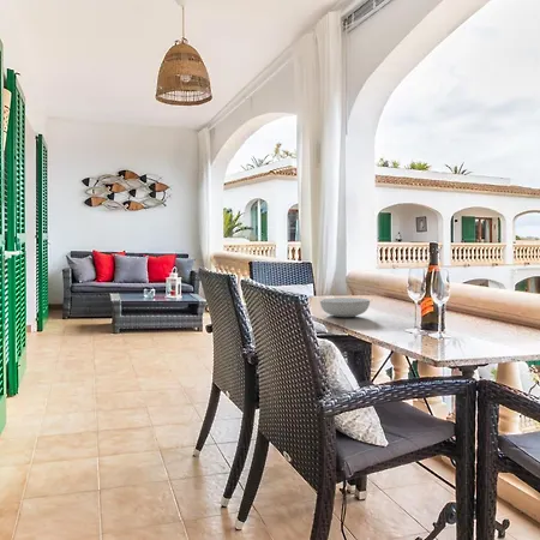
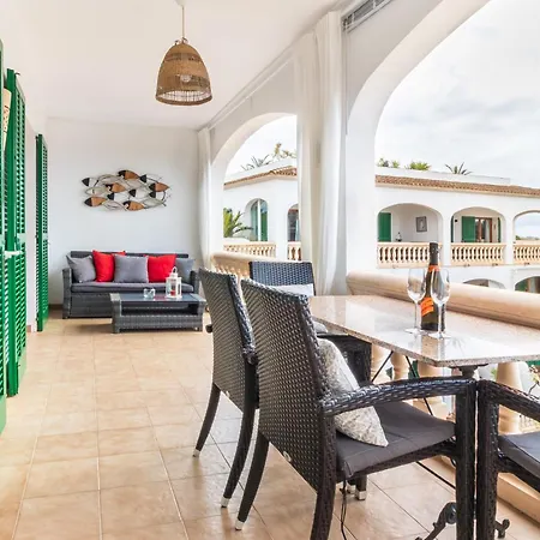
- serving bowl (344, 307)
